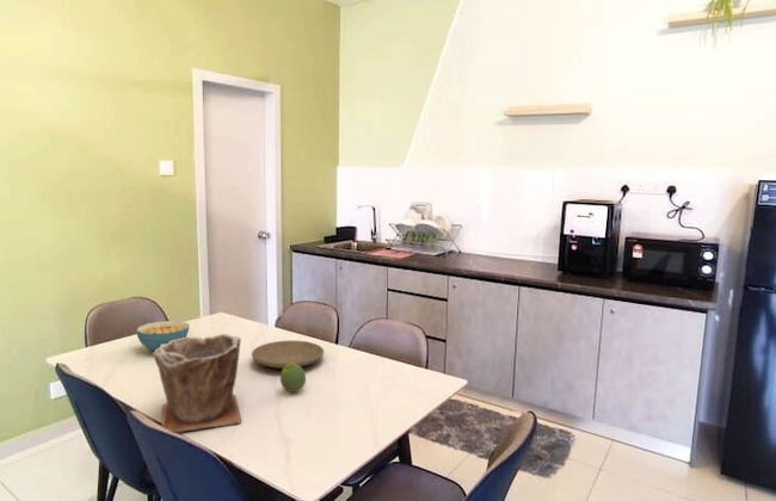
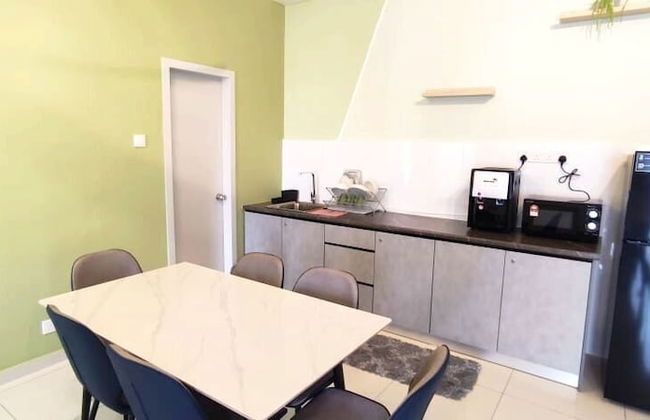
- fruit (292, 377)
- plate (288, 357)
- cereal bowl (164, 338)
- plant pot (199, 377)
